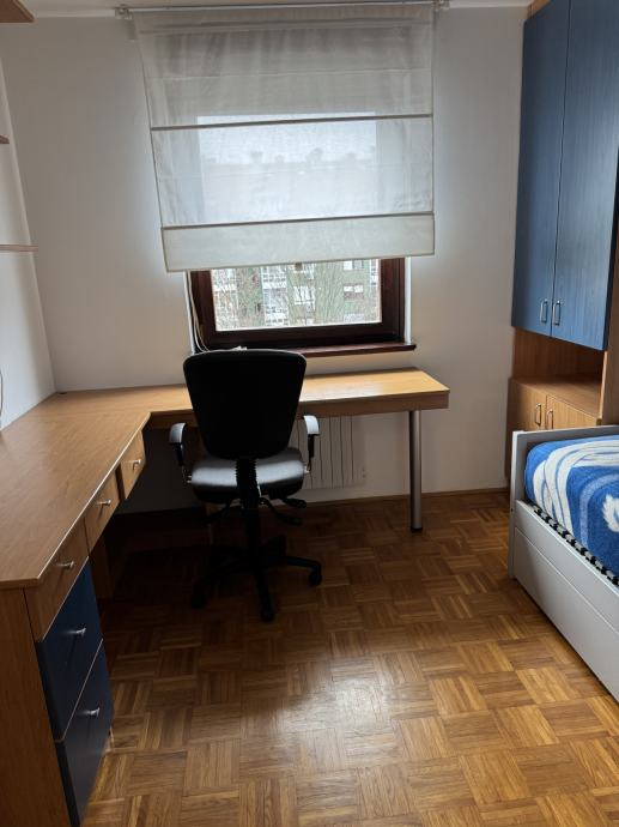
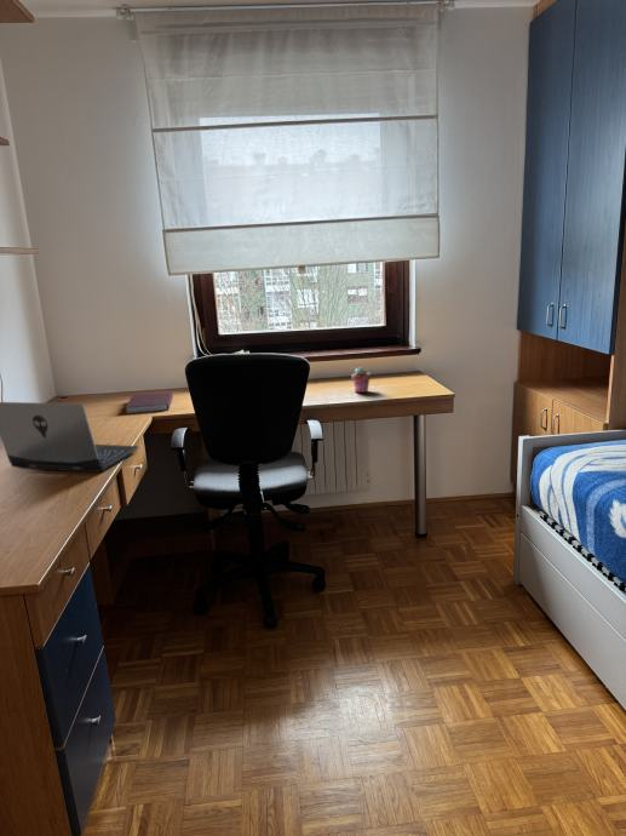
+ notebook (150, 402)
+ potted succulent (361, 379)
+ laptop (67, 428)
